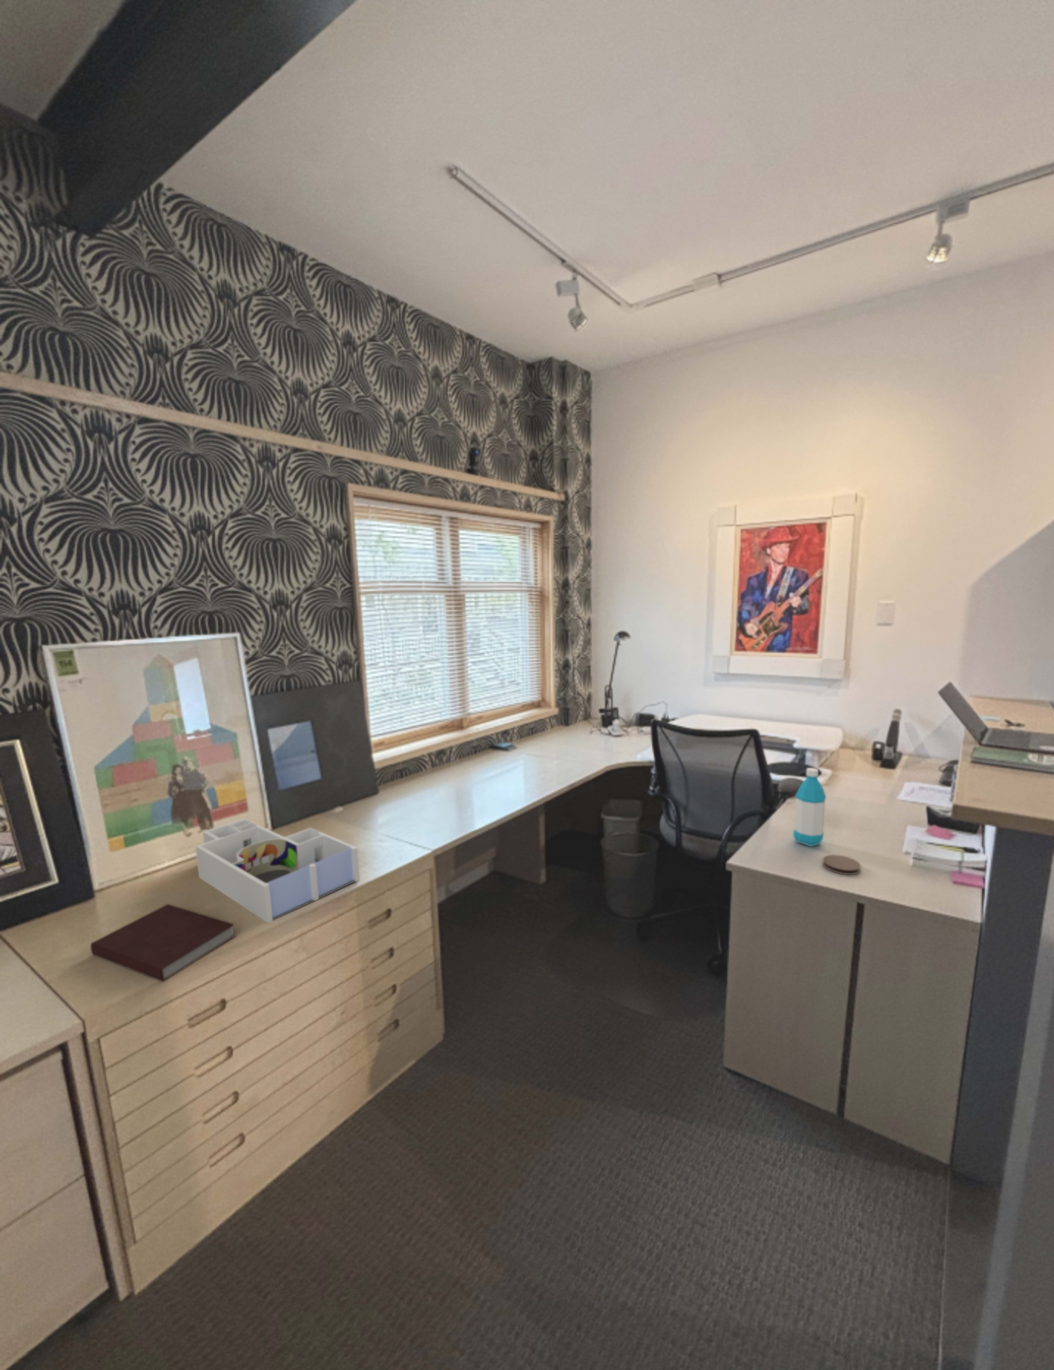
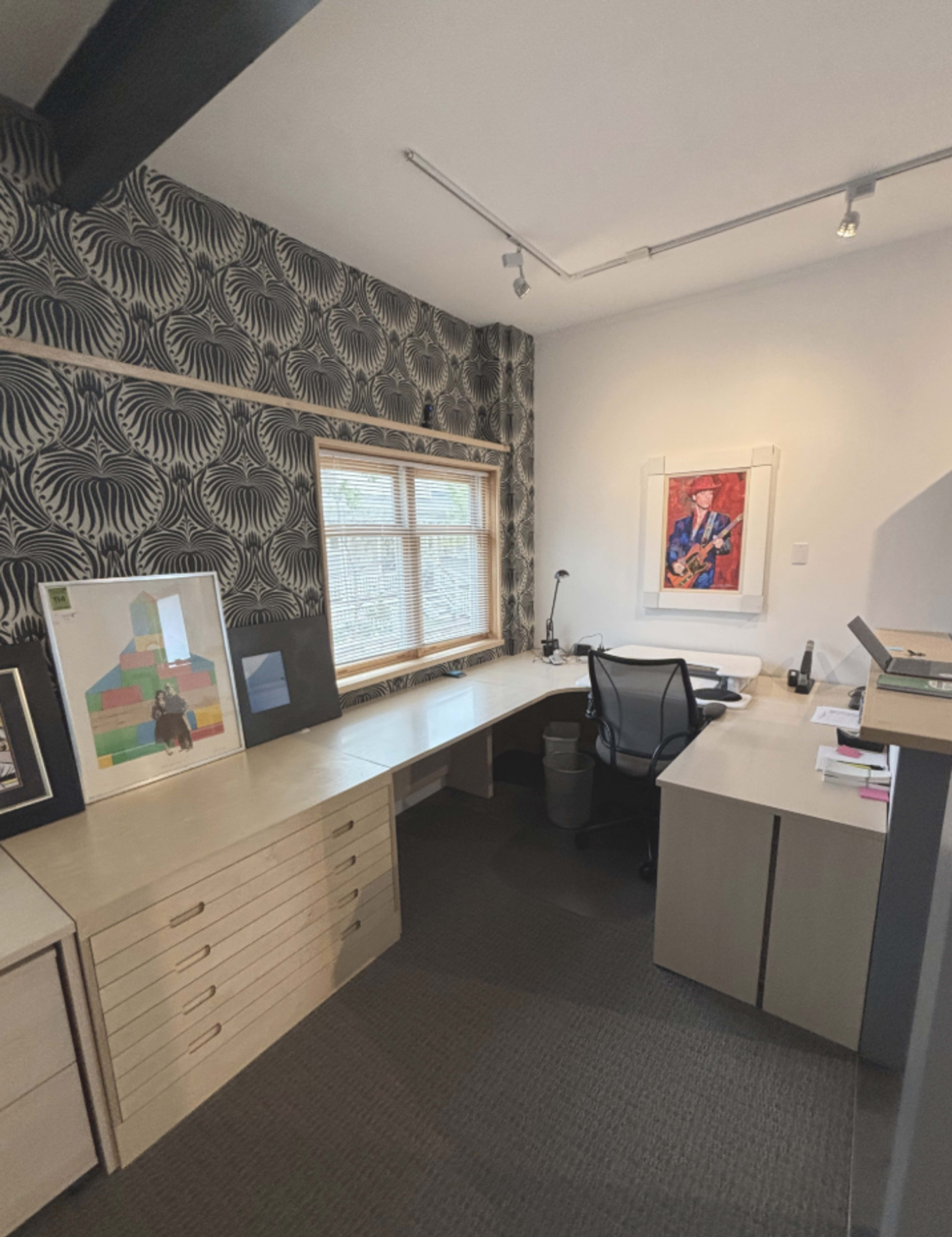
- desk organizer (269, 858)
- notebook (165, 939)
- water bottle (810, 806)
- coaster (841, 864)
